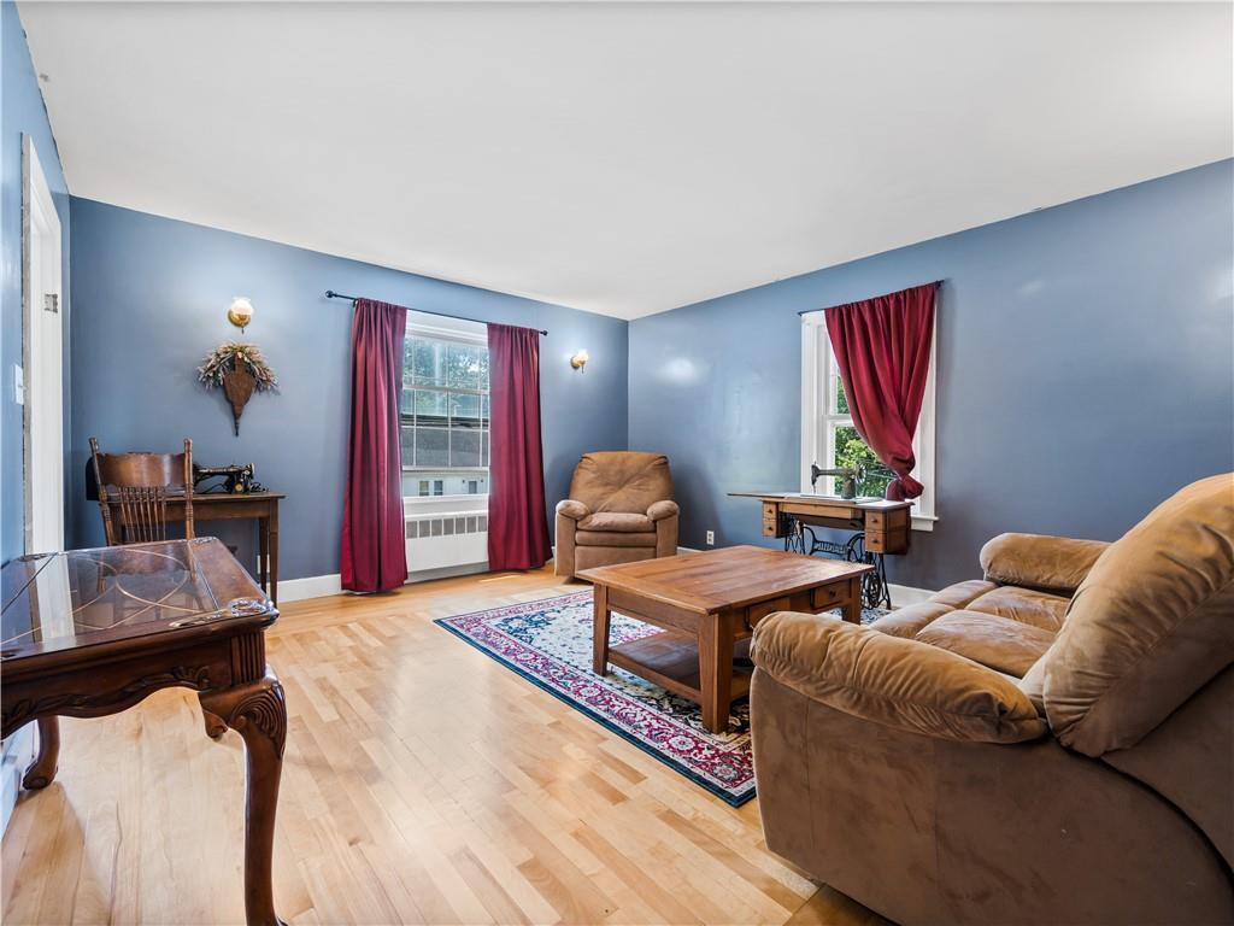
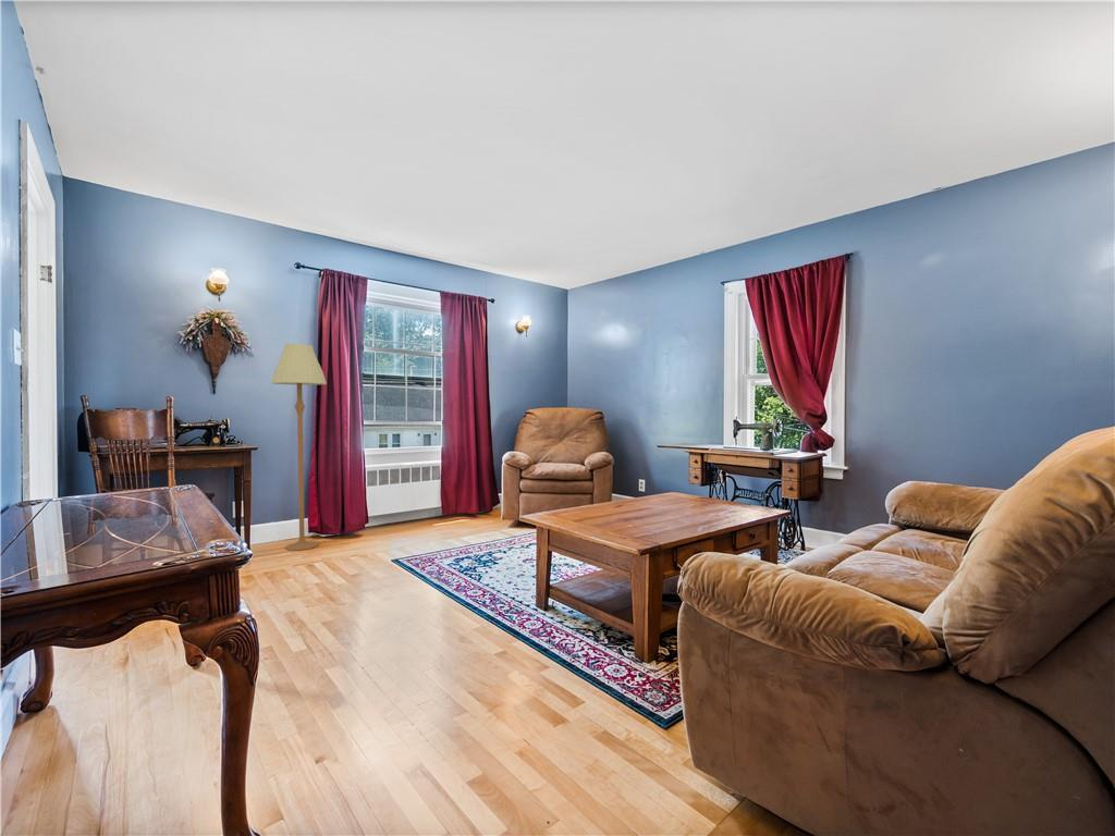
+ floor lamp (299, 445)
